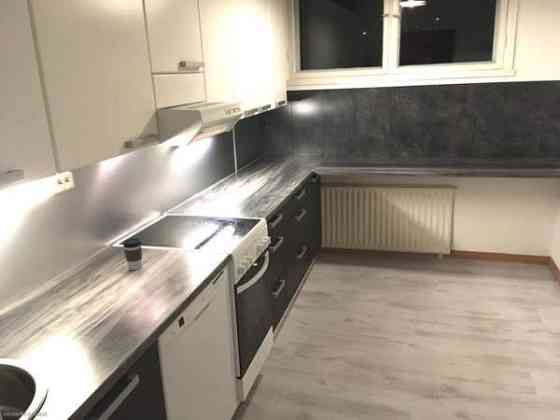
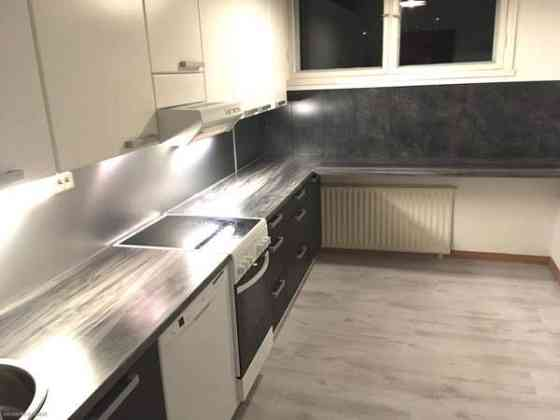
- coffee cup (133, 254)
